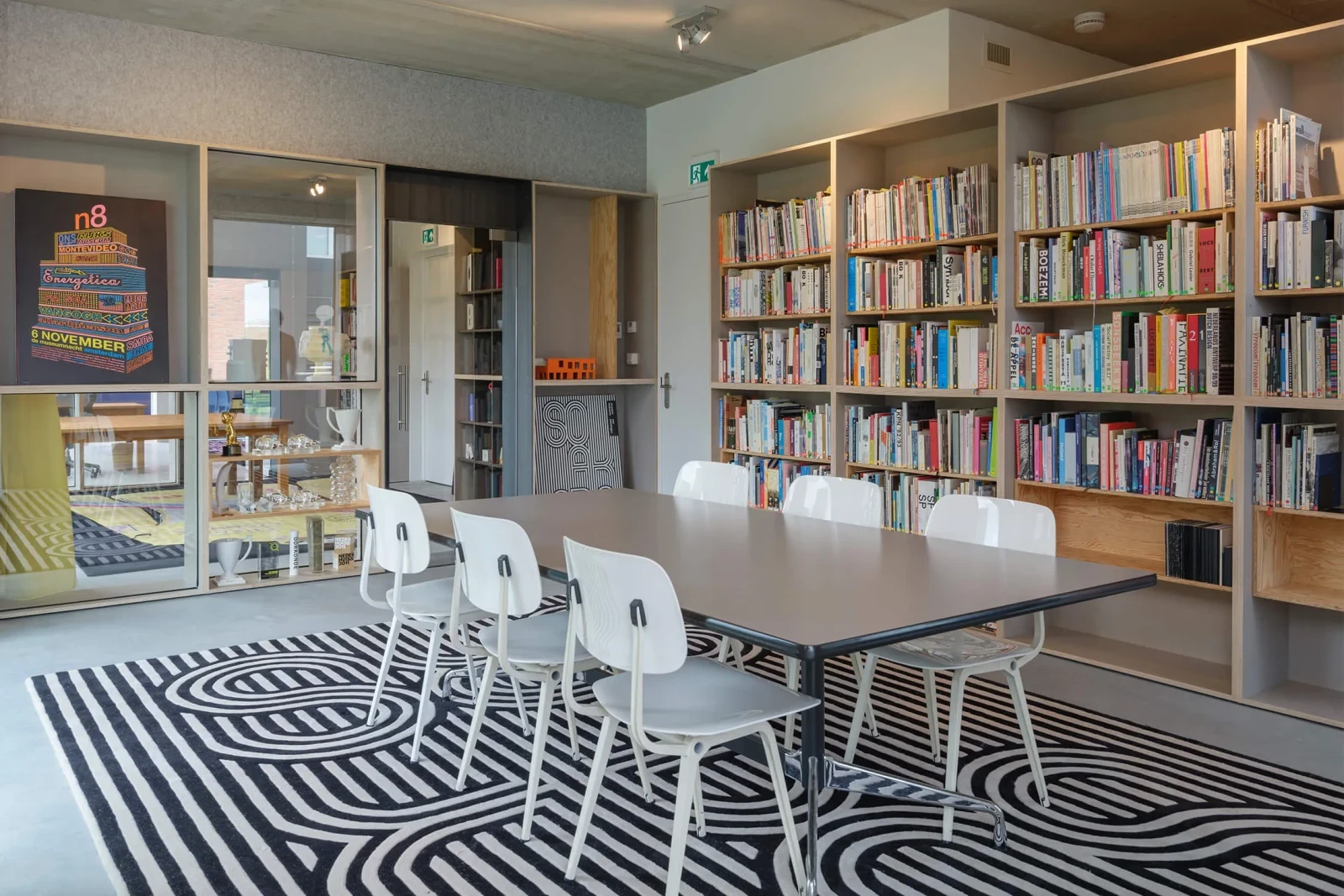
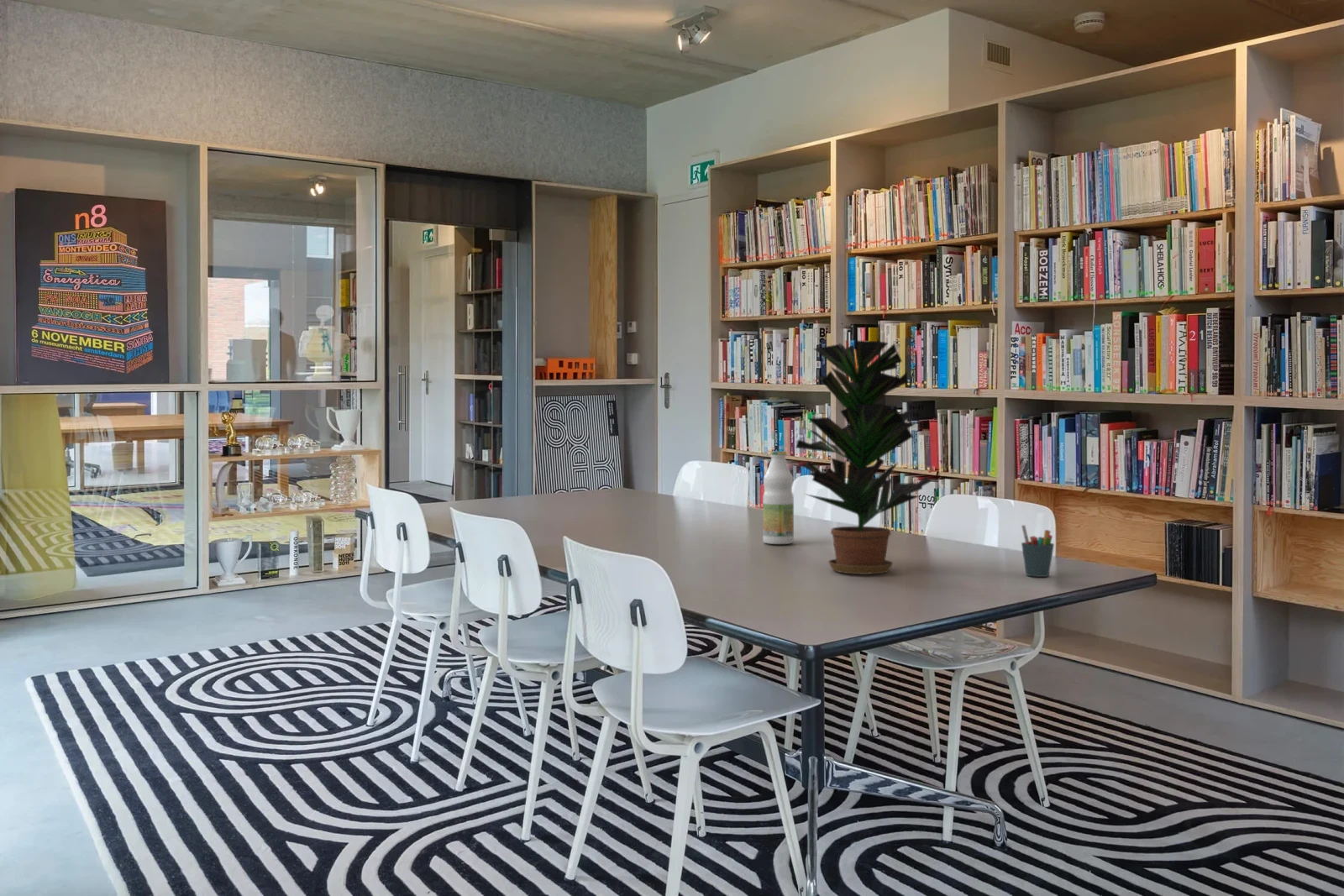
+ pen holder (1037, 550)
+ bottle (778, 497)
+ potted plant (849, 456)
